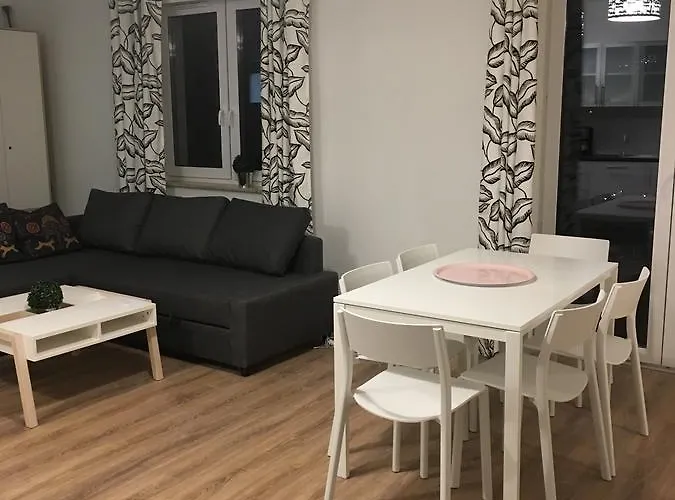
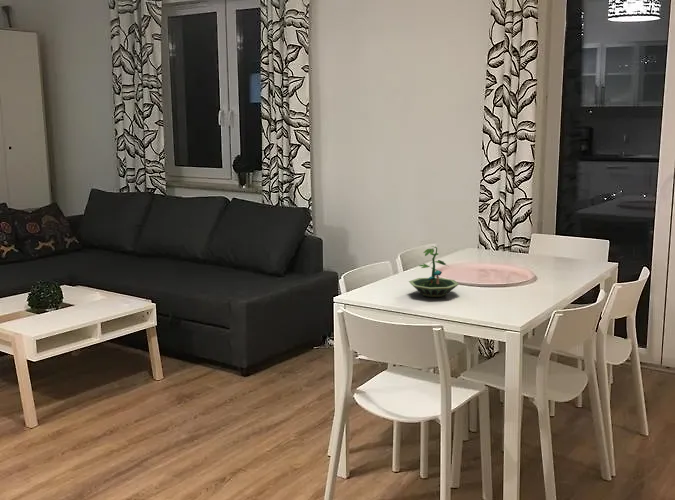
+ terrarium (434, 256)
